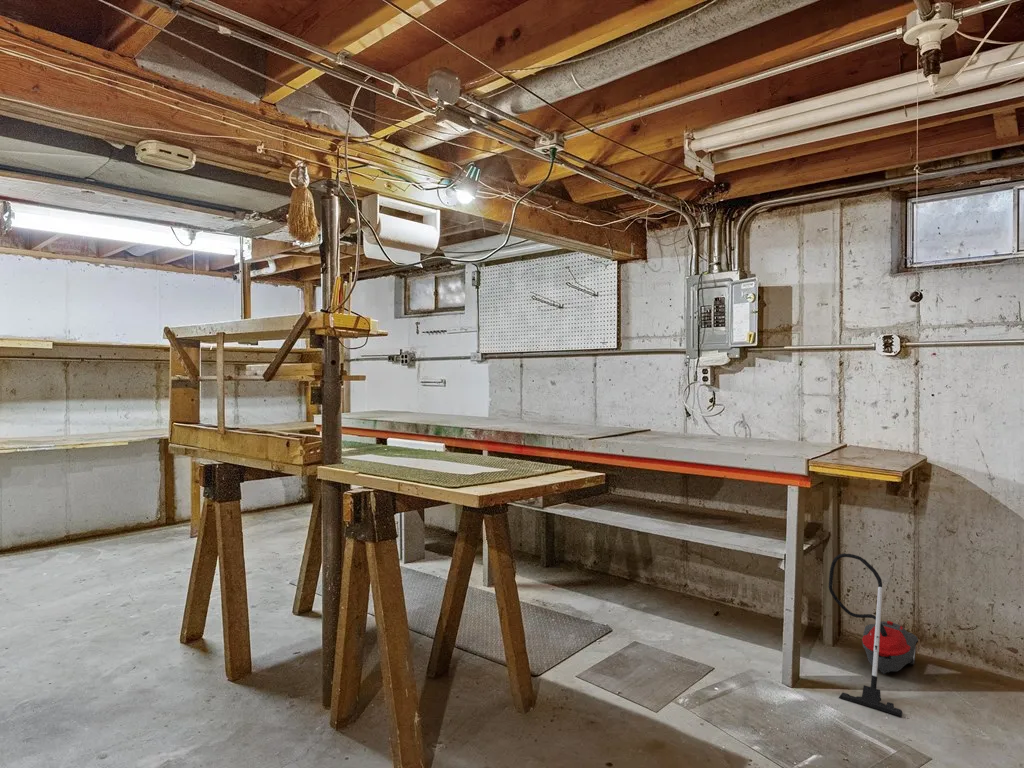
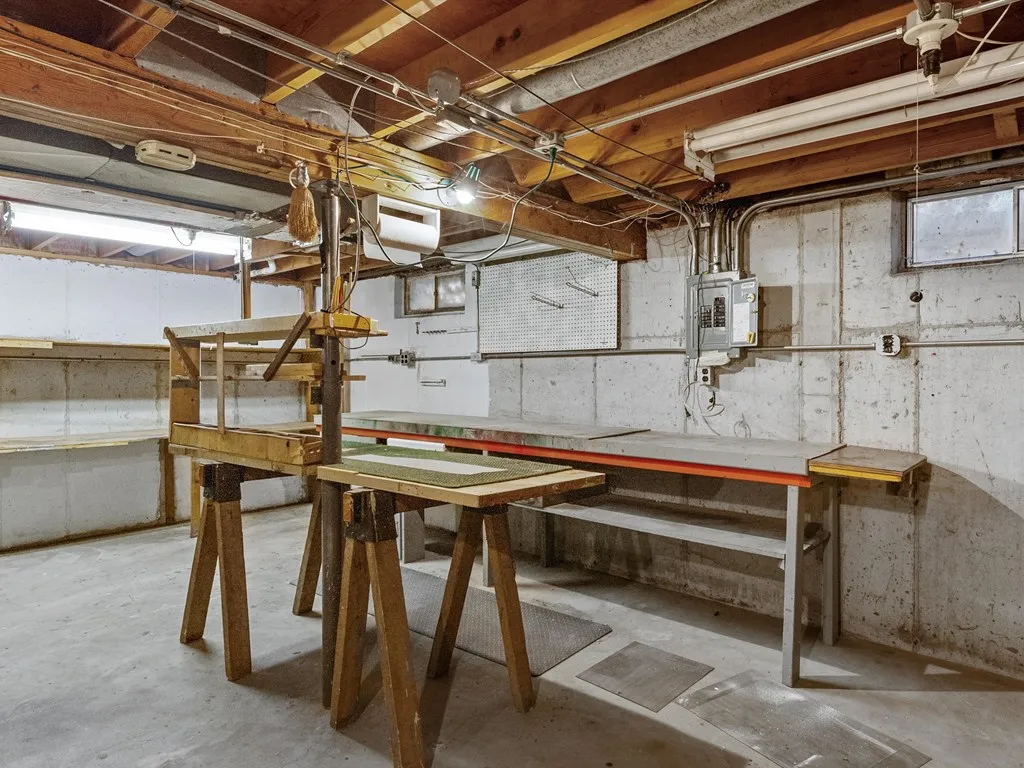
- vacuum cleaner (867, 614)
